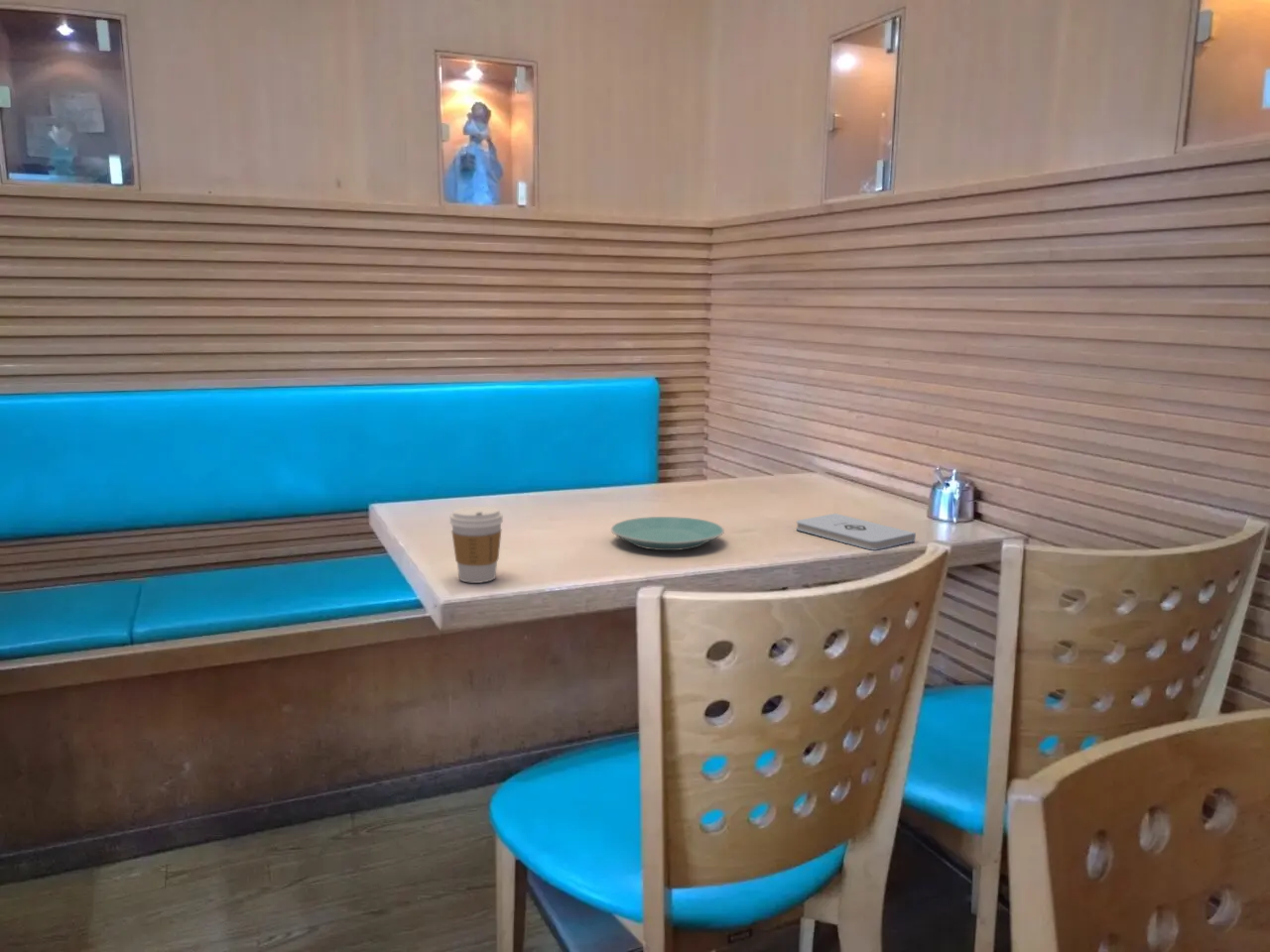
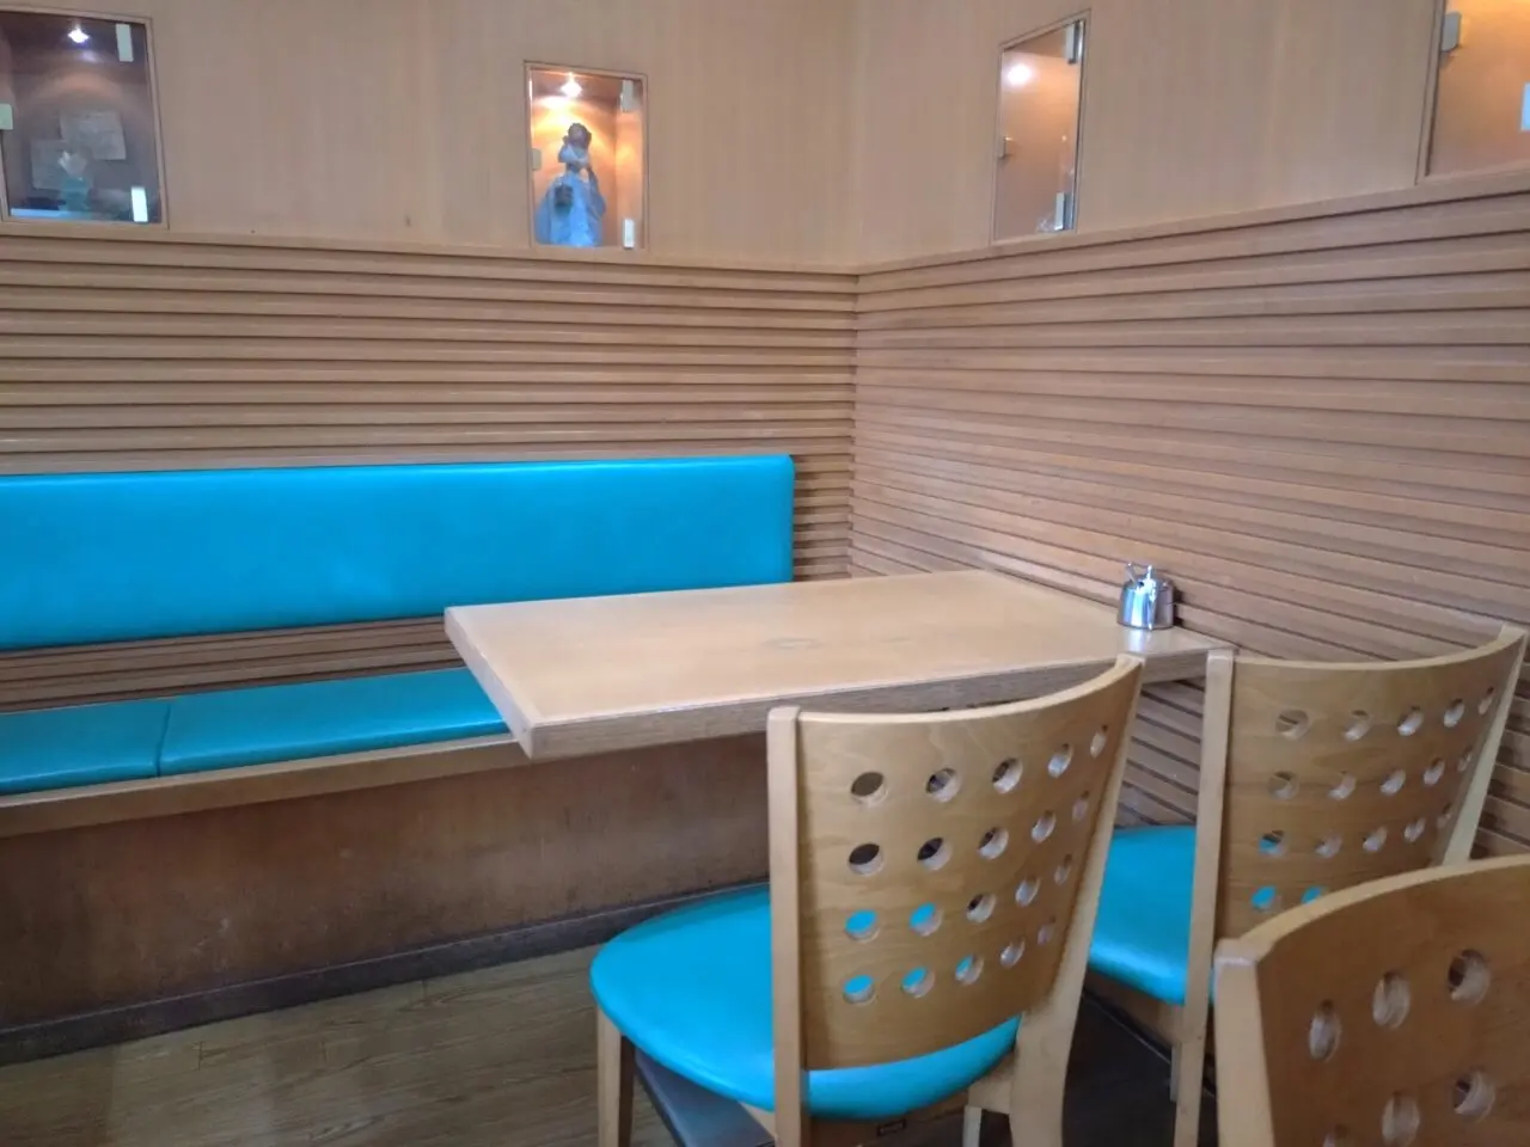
- plate (667, 535)
- coffee cup (476, 542)
- notepad (852, 531)
